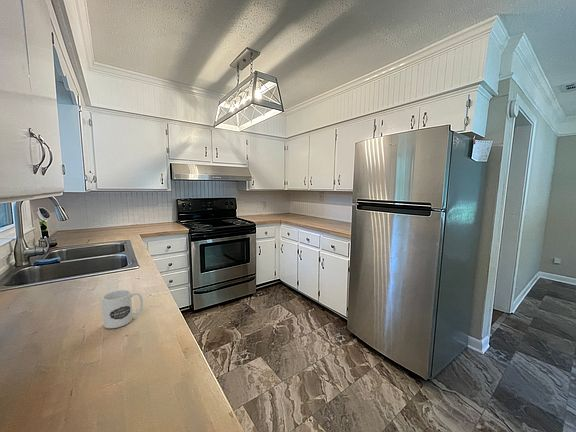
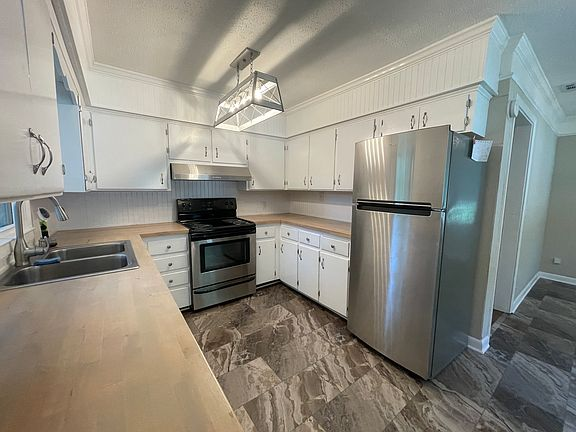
- mug (123, 306)
